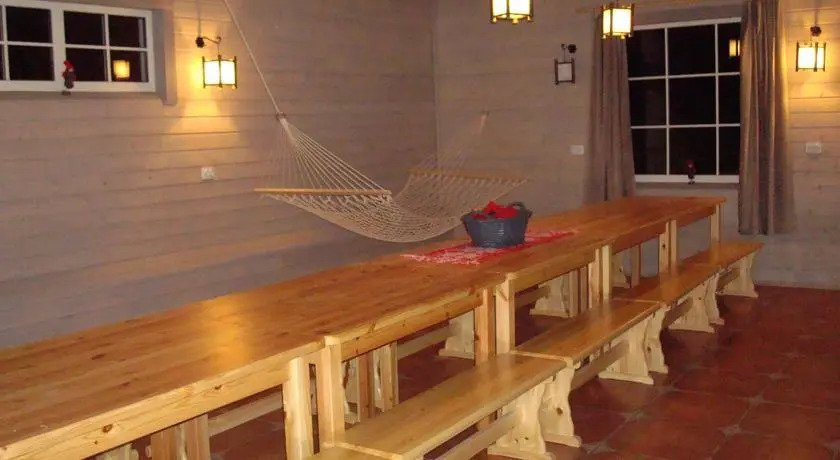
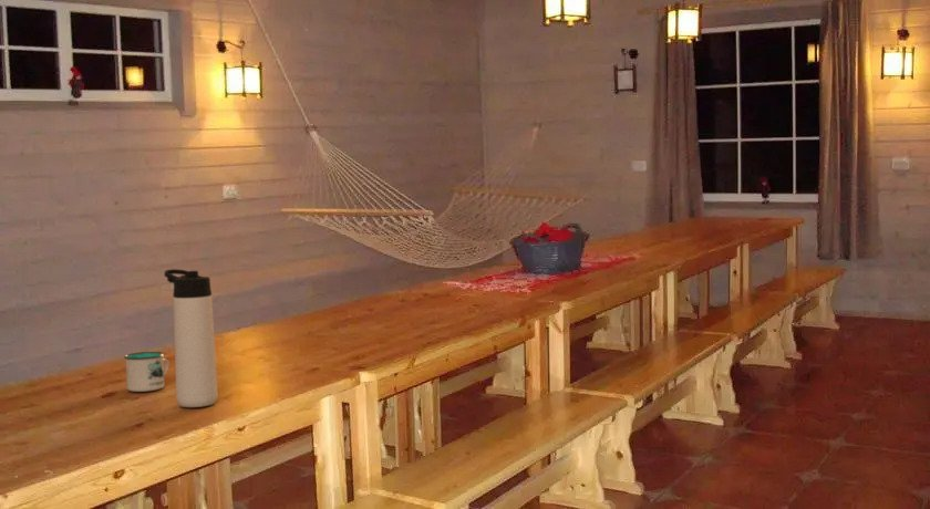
+ mug (148, 371)
+ thermos bottle (188, 336)
